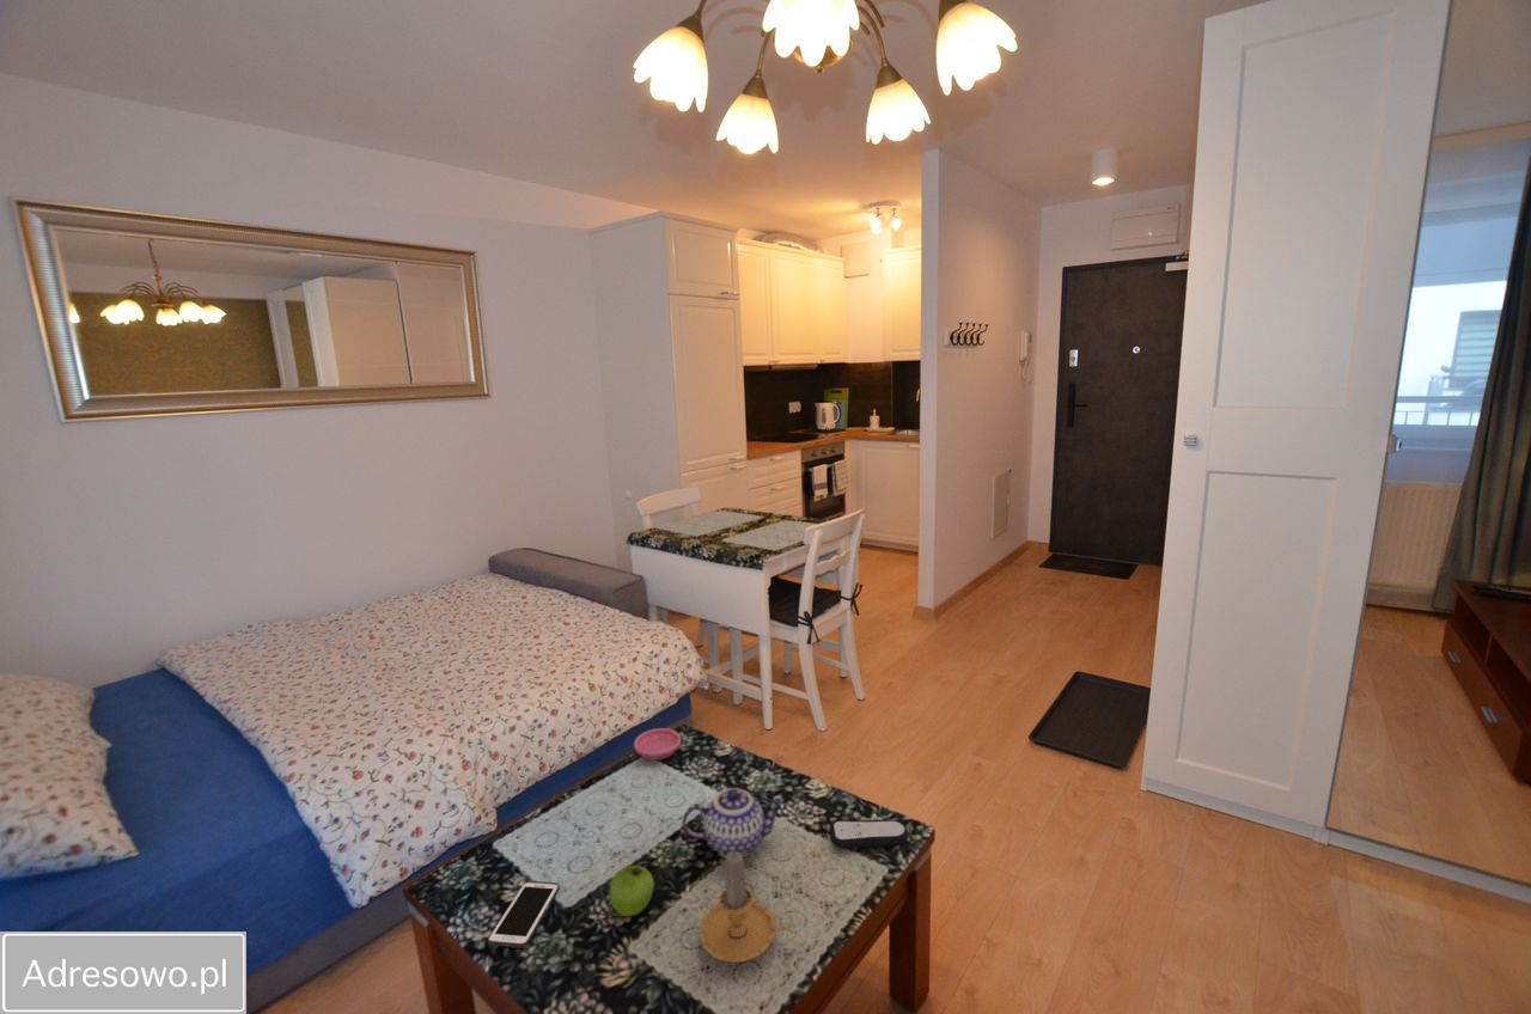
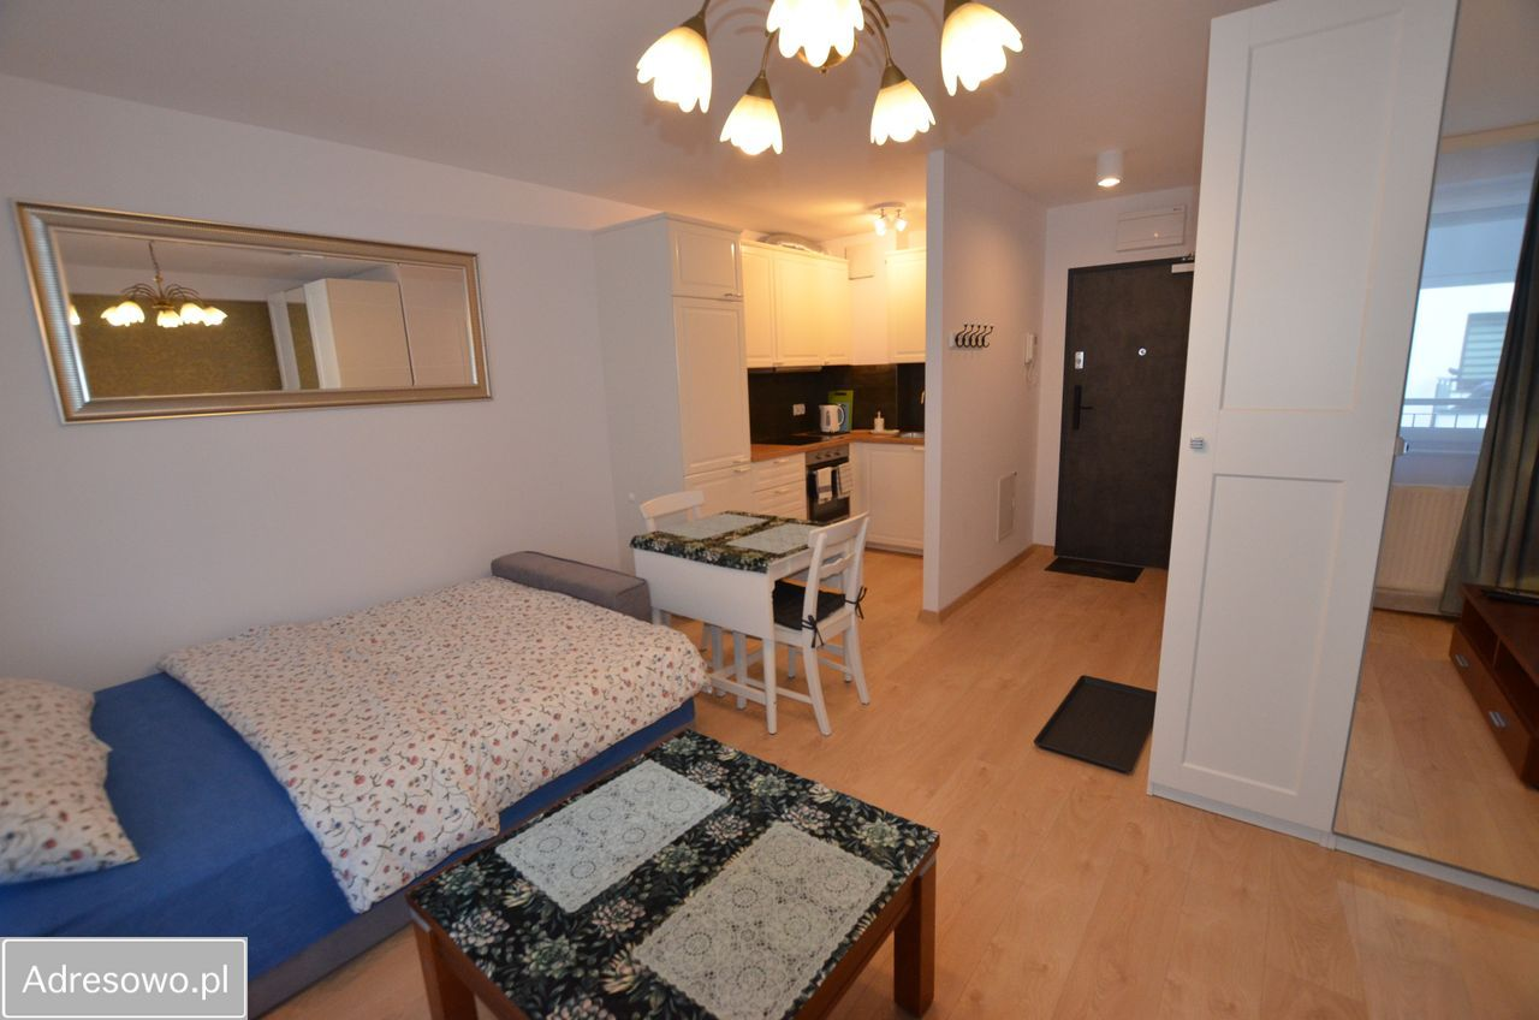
- fruit (632, 888)
- saucer (657, 745)
- candle (744, 896)
- remote control (868, 832)
- teapot (733, 817)
- cell phone (525, 912)
